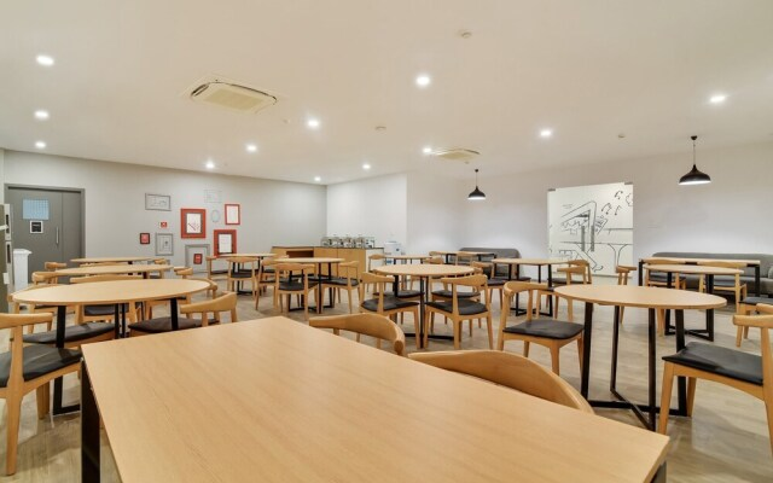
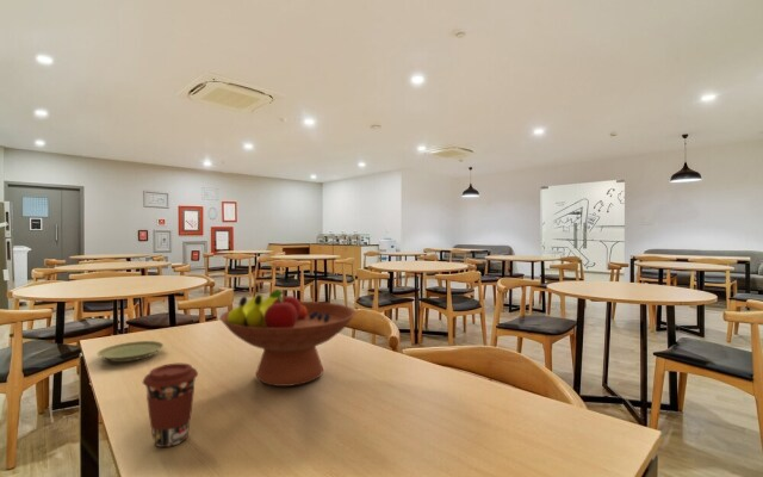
+ fruit bowl (290, 332)
+ coffee cup (170, 403)
+ plate (131, 352)
